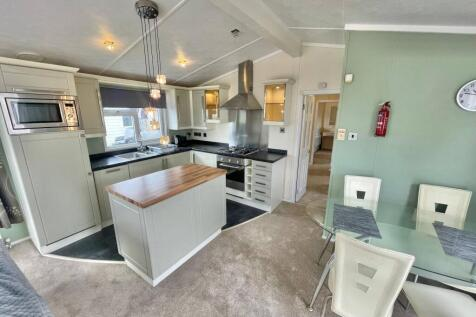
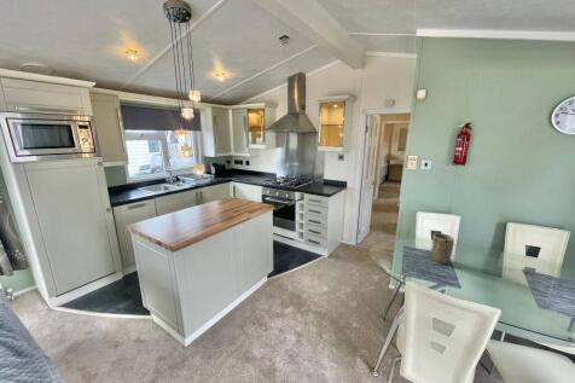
+ plant pot (441, 248)
